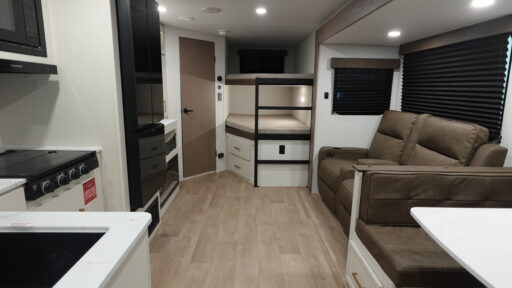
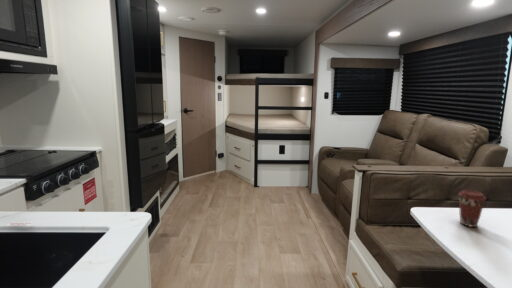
+ coffee cup (470, 208)
